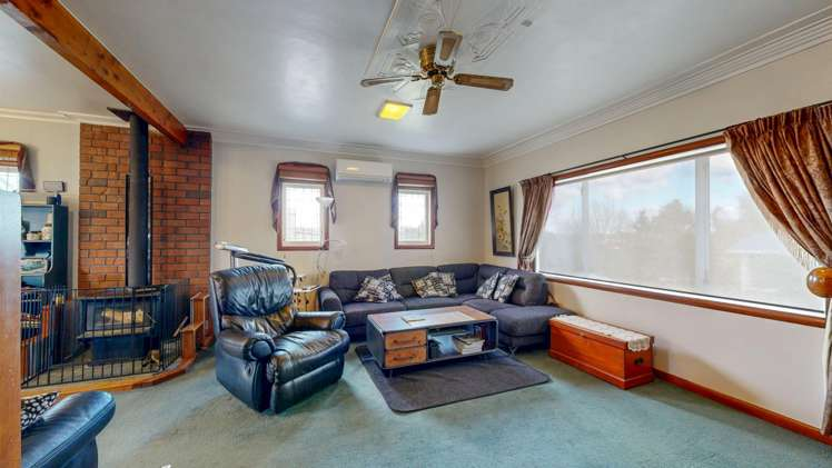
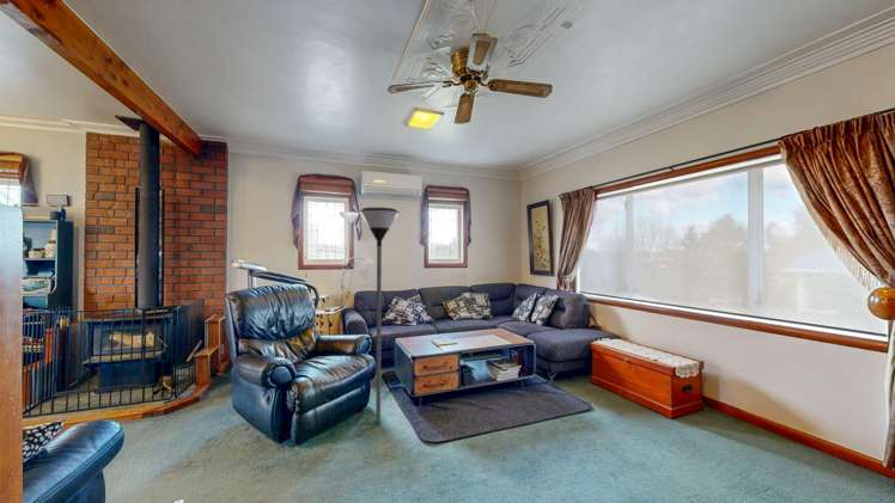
+ floor lamp (378, 314)
